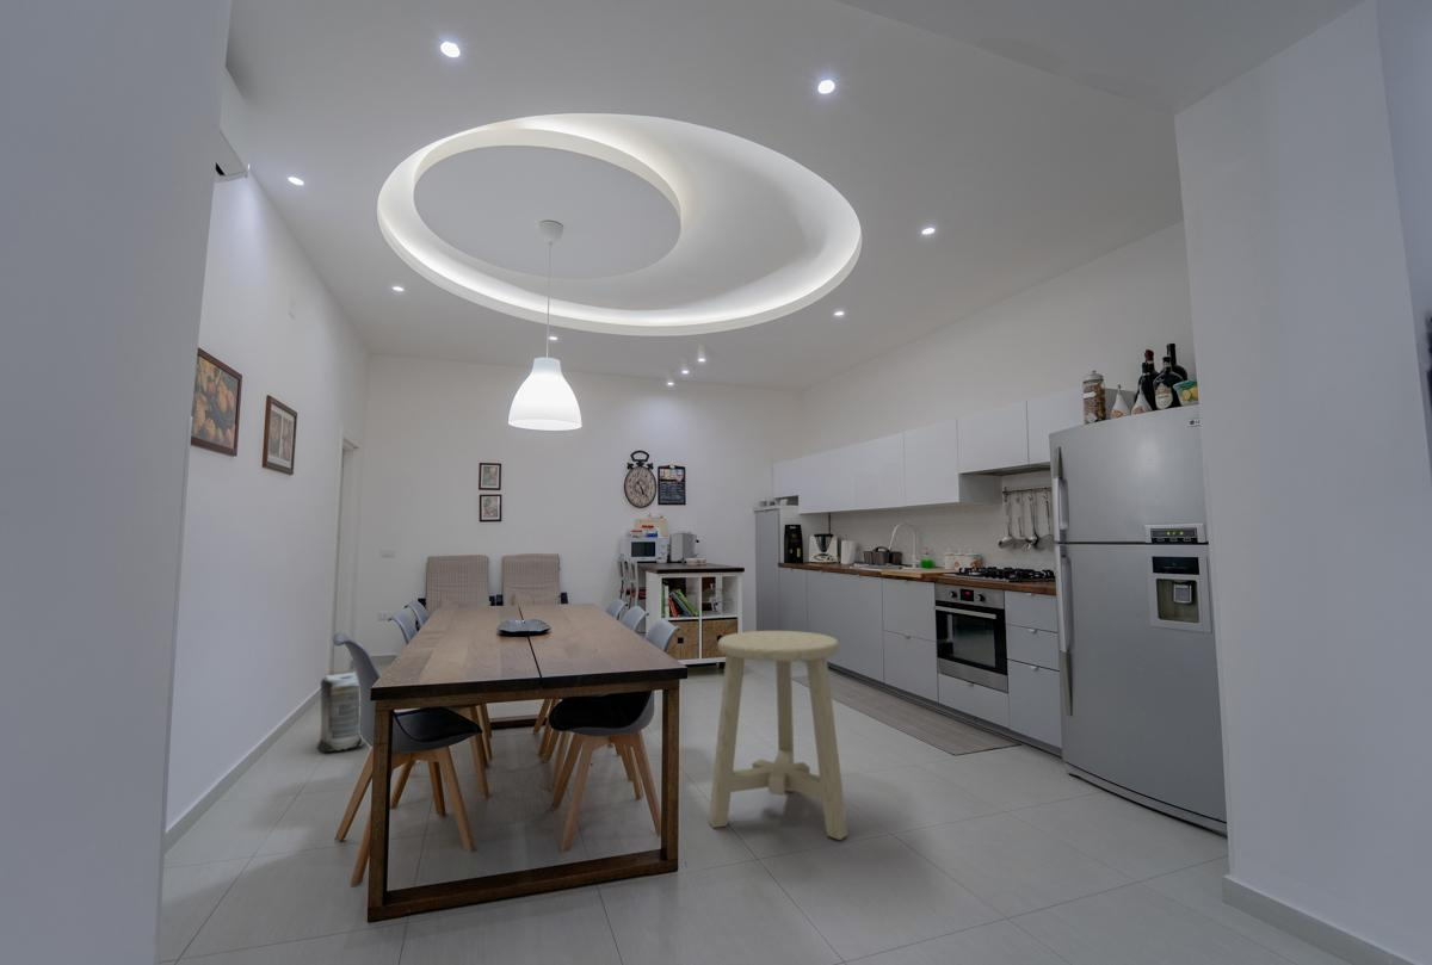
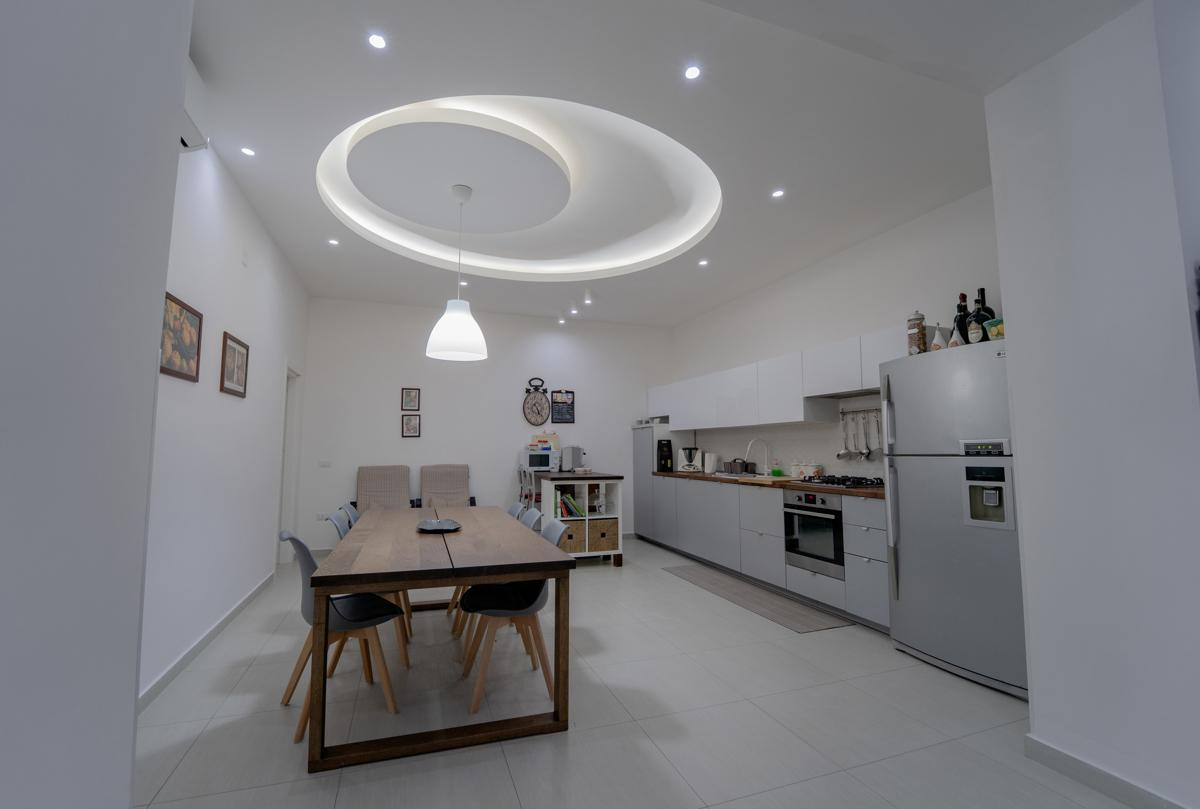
- stool (779, 724)
- air purifier (321, 705)
